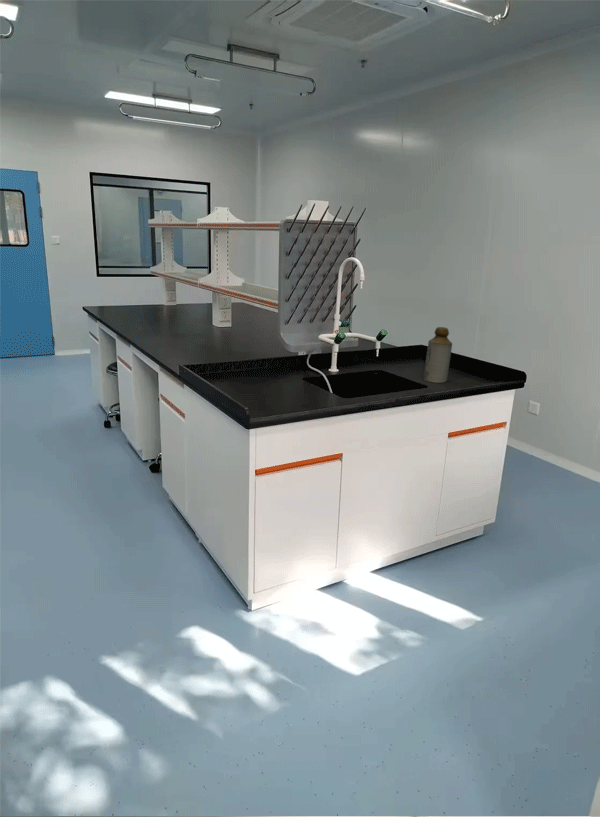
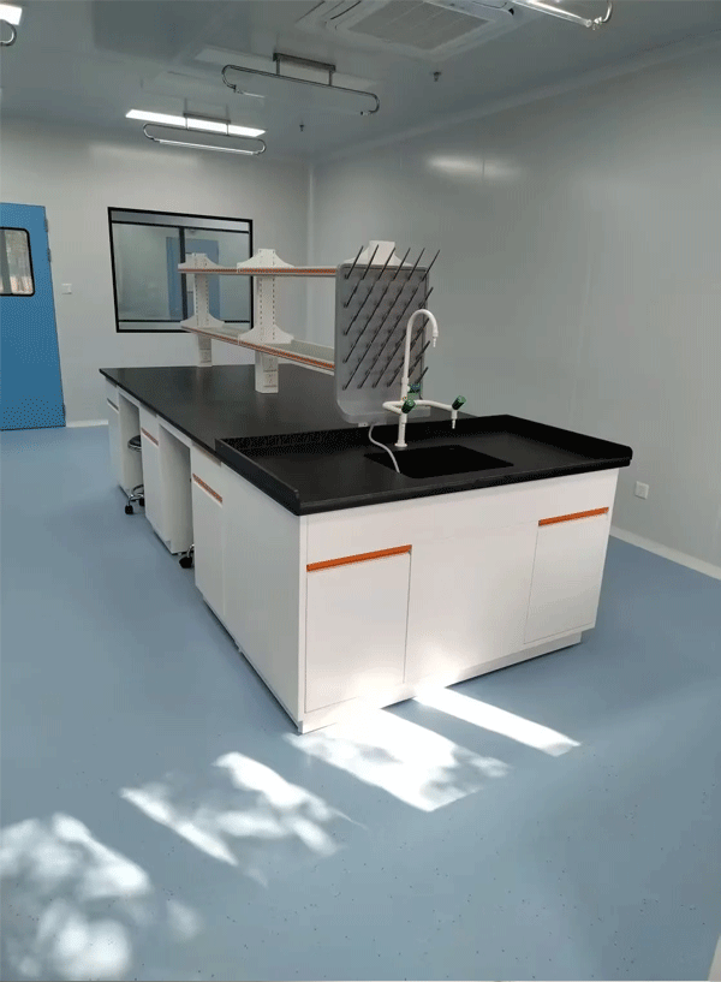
- bottle (438, 354)
